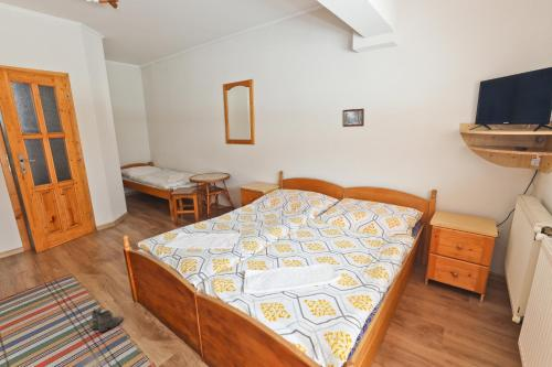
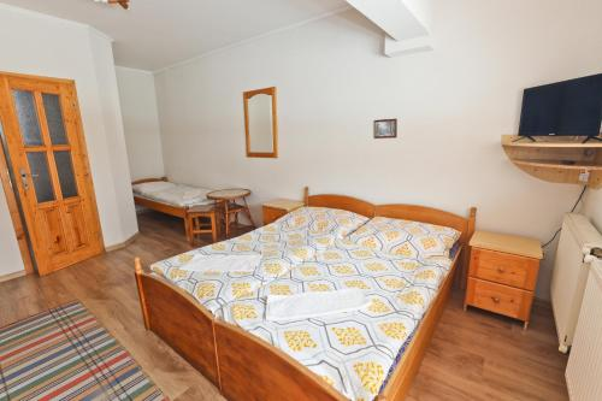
- boots (105, 316)
